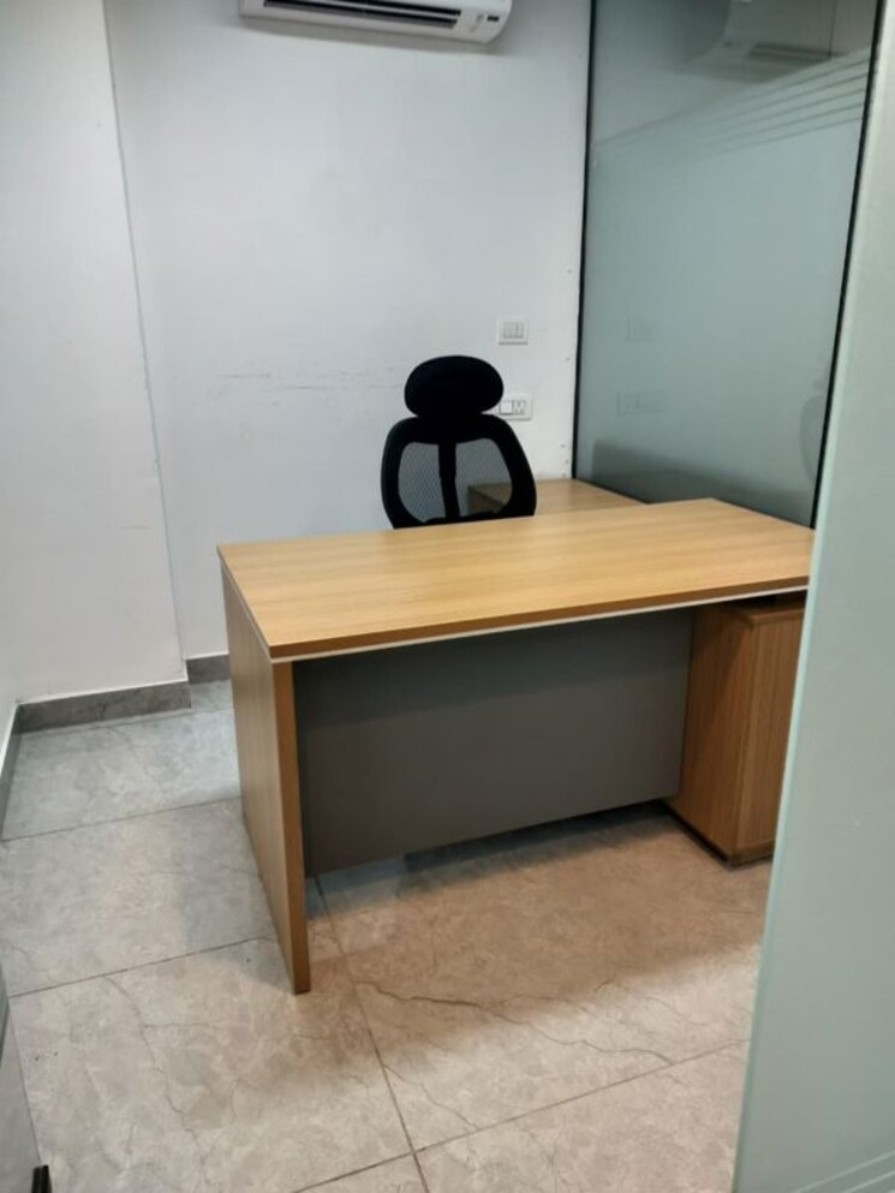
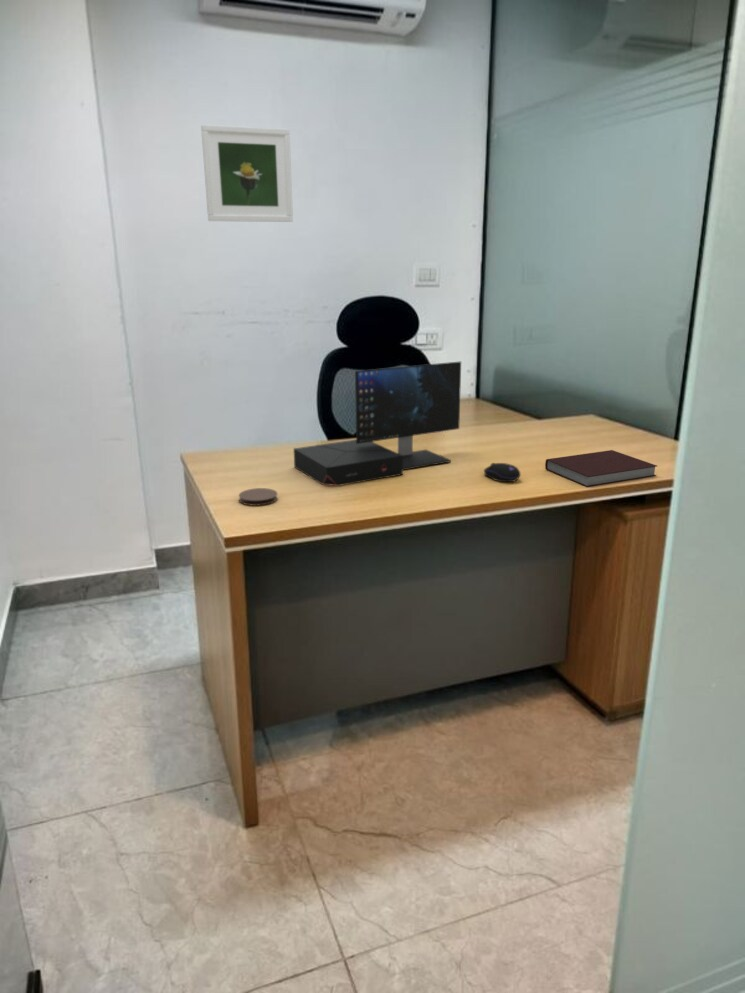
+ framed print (248, 175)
+ notebook (600, 467)
+ coaster (258, 496)
+ computer mouse (501, 470)
+ computer monitor (391, 417)
